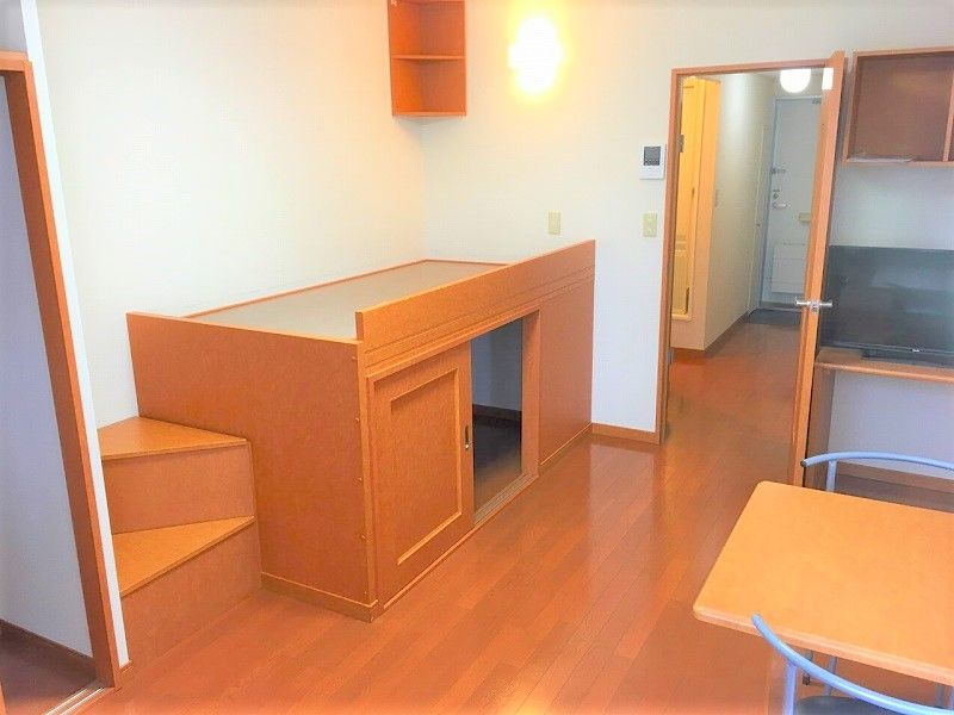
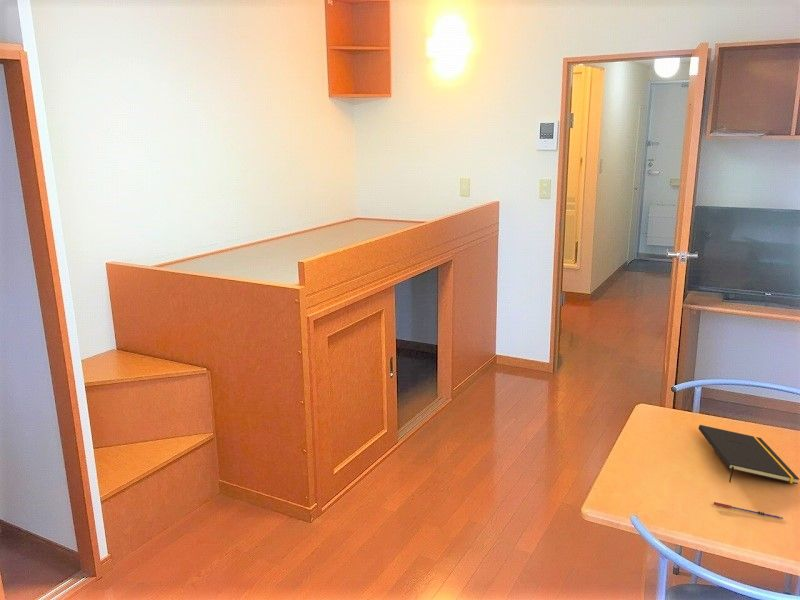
+ pen (747, 510)
+ notepad (745, 452)
